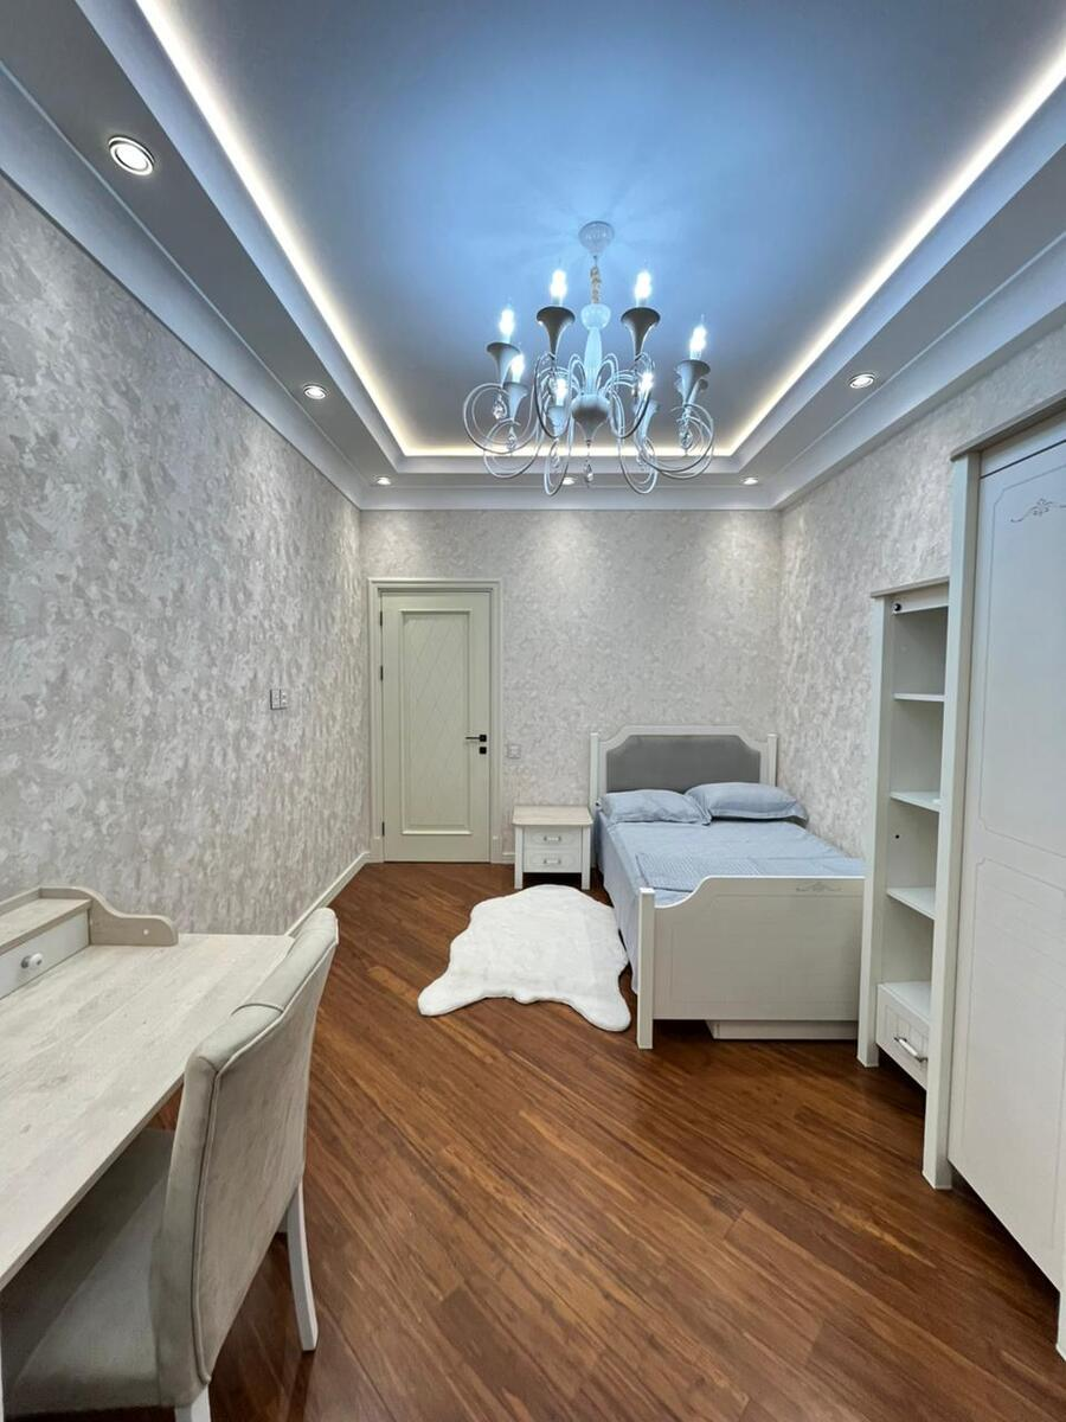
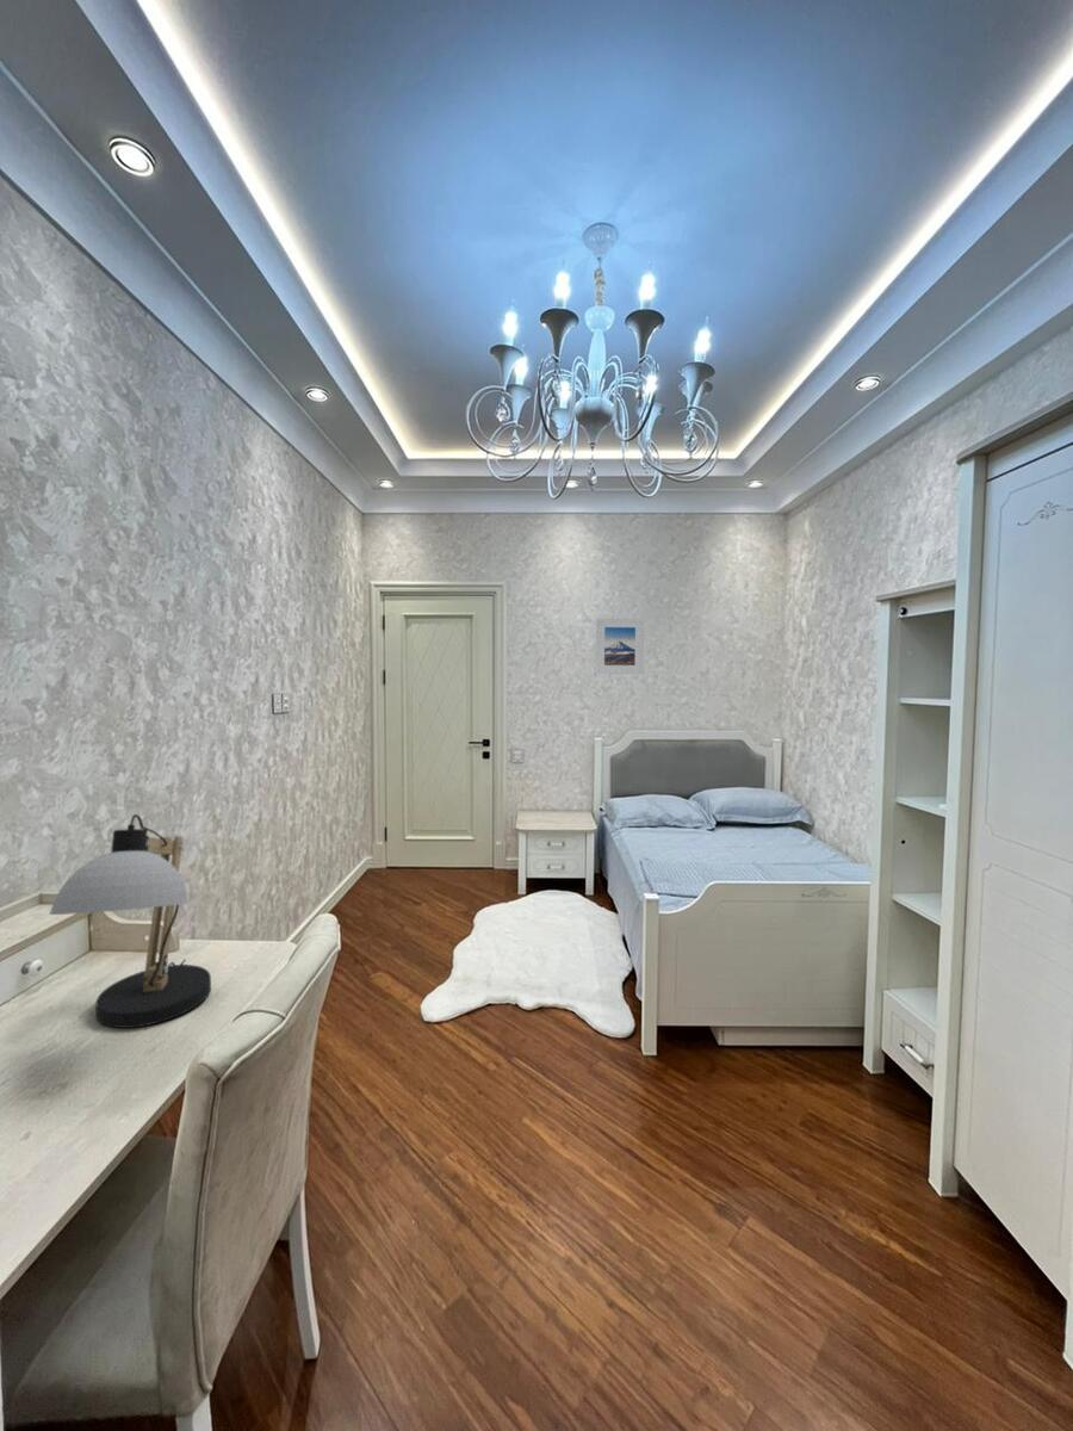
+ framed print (619, 646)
+ desk lamp (147, 906)
